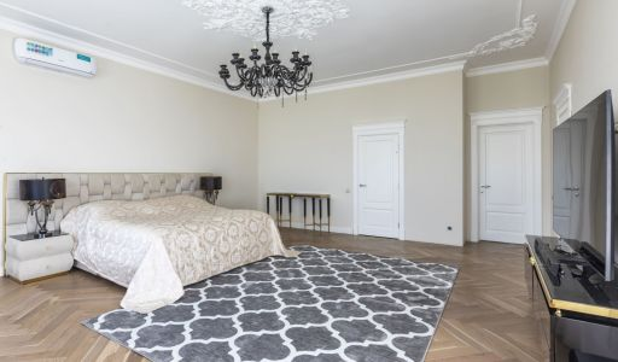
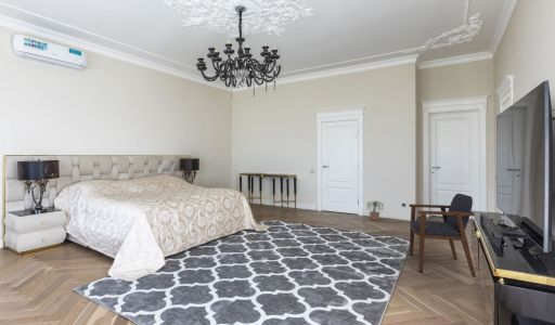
+ potted plant (375, 211)
+ armchair (439, 230)
